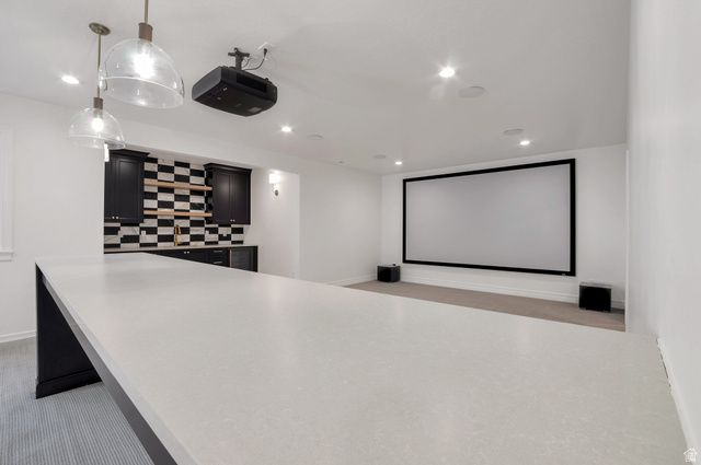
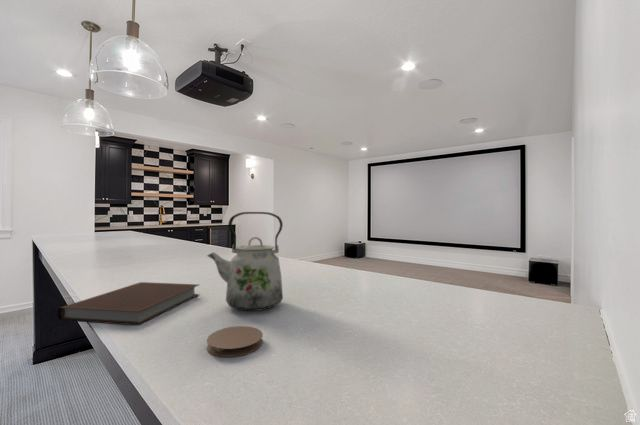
+ kettle (244, 258)
+ notebook (138, 299)
+ coaster (235, 340)
